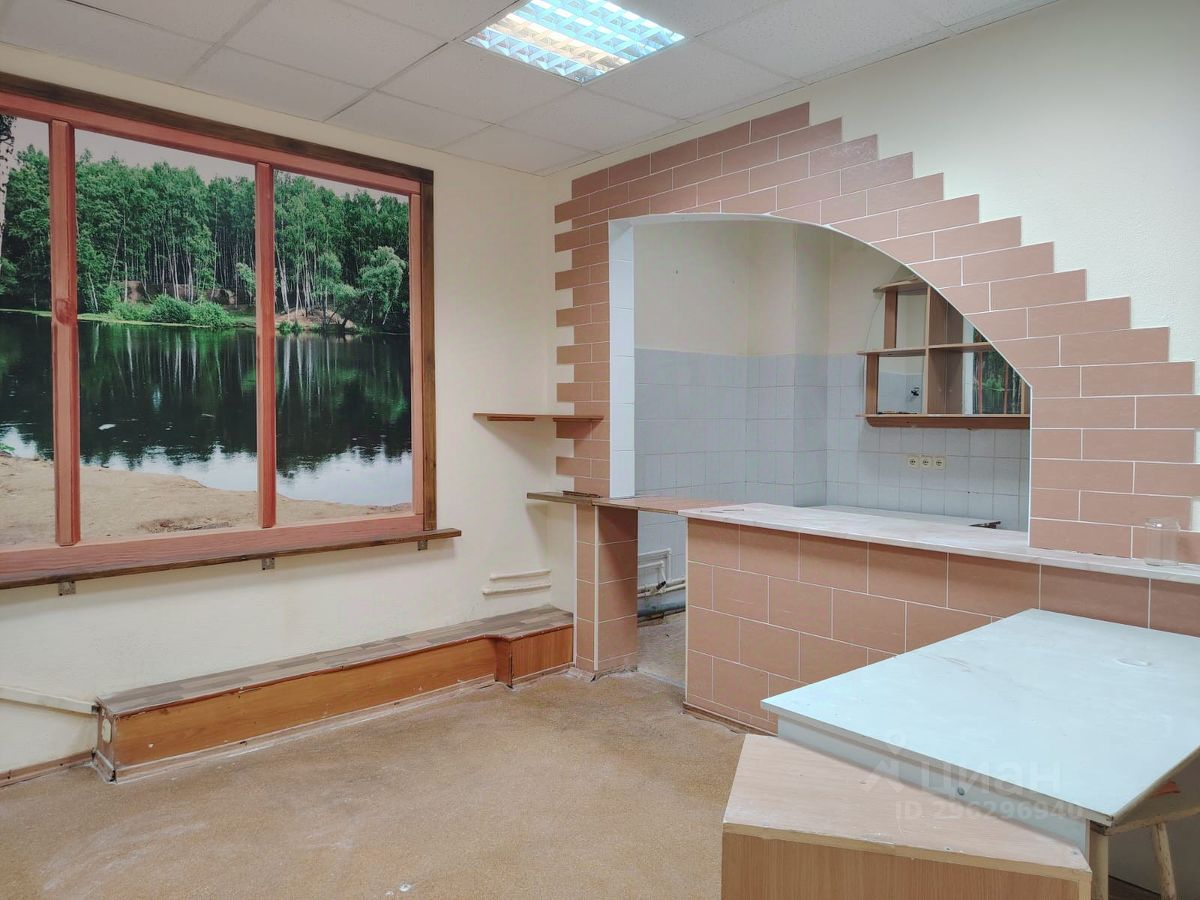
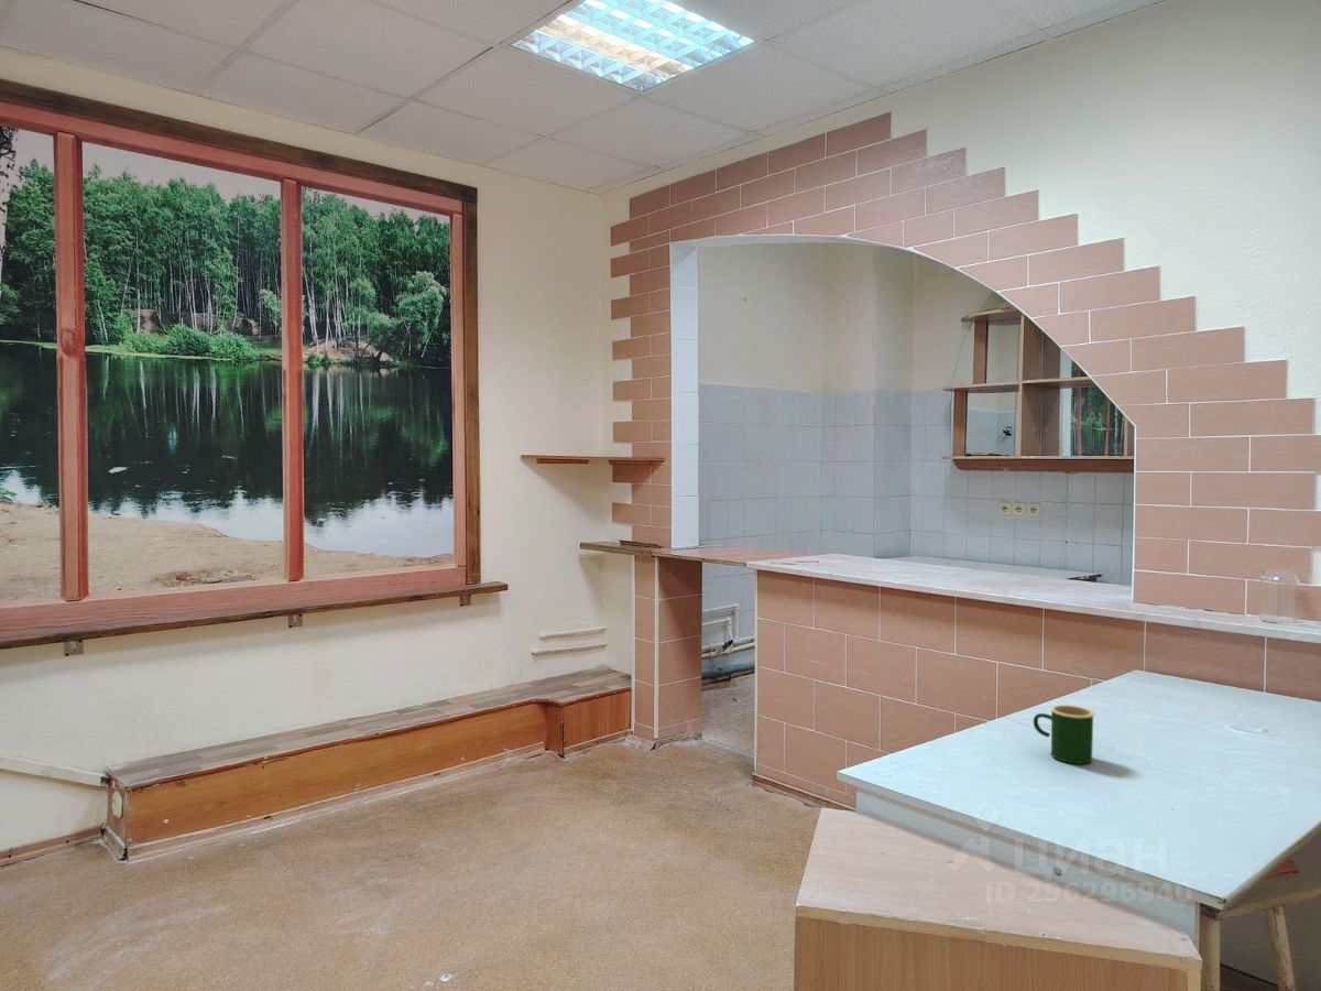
+ mug (1061, 731)
